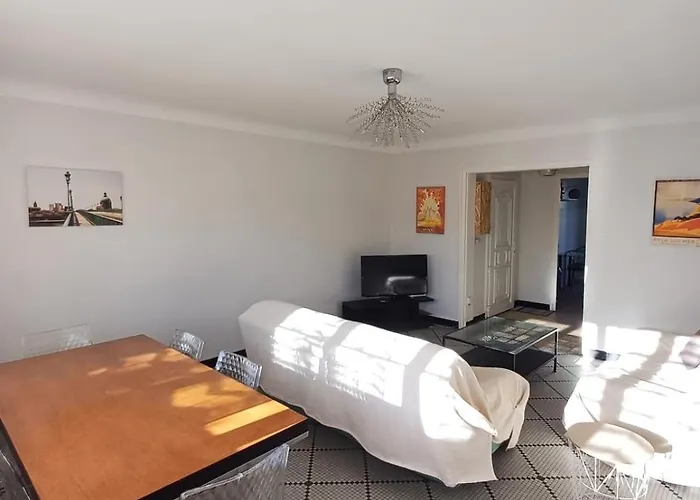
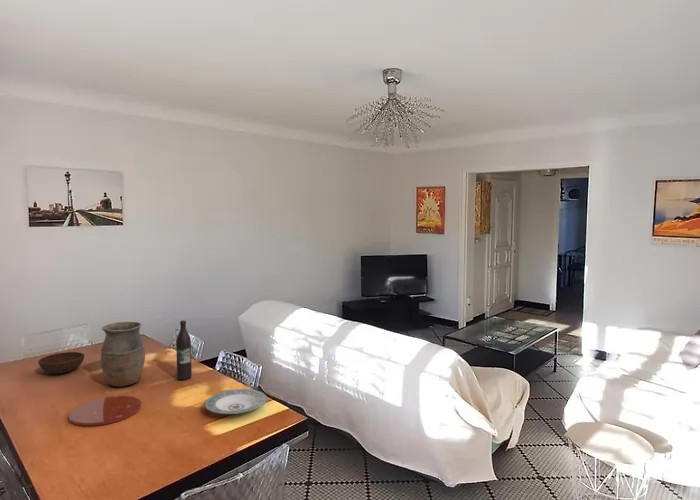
+ wine bottle (183, 349)
+ vase (123, 354)
+ plate (106, 409)
+ bowl (62, 364)
+ plate (236, 404)
